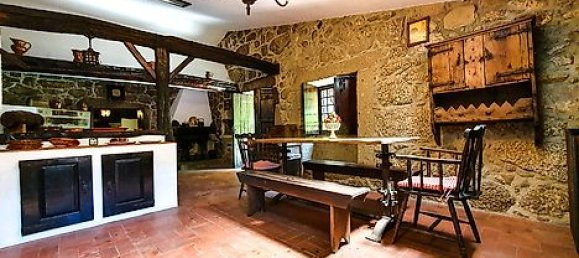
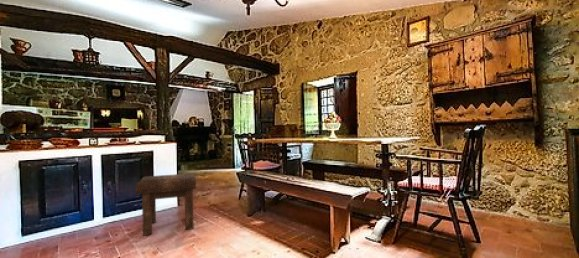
+ stool (168, 197)
